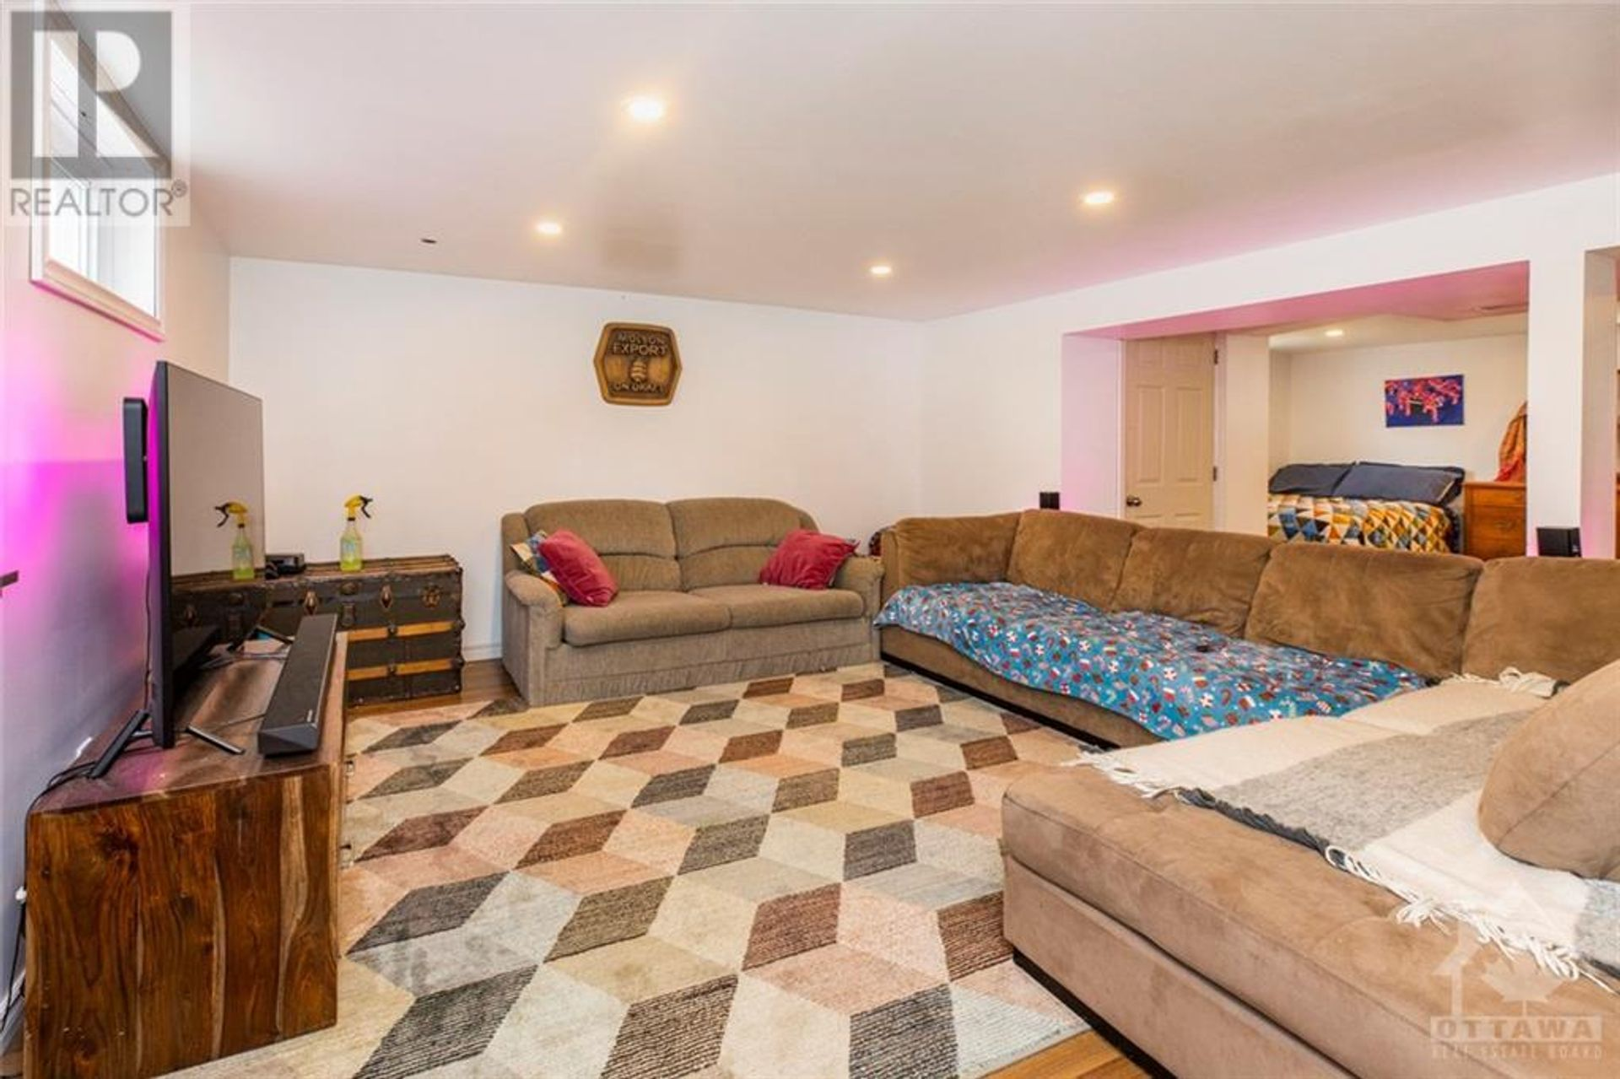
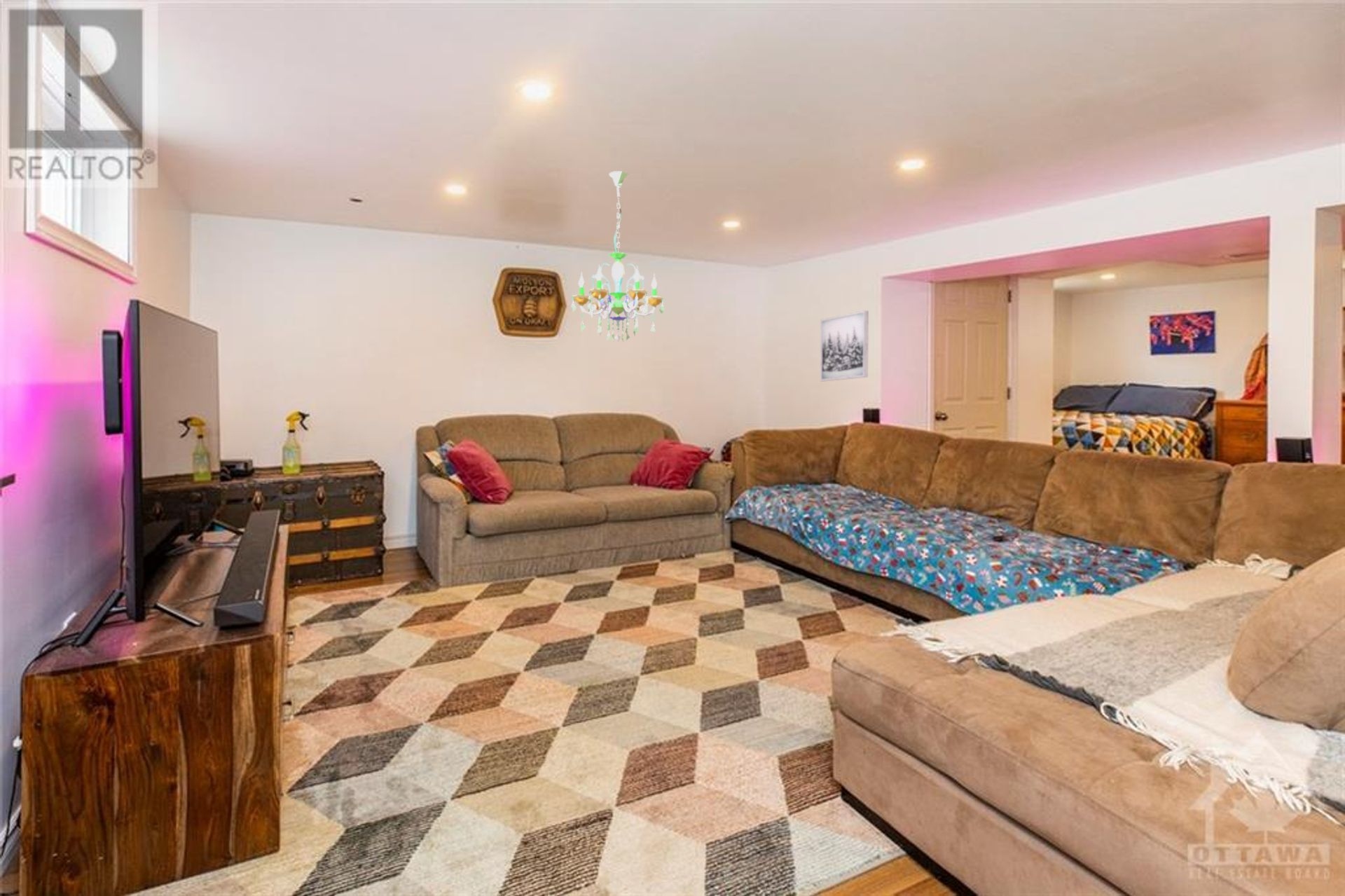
+ chandelier (618, 258)
+ wall art (843, 347)
